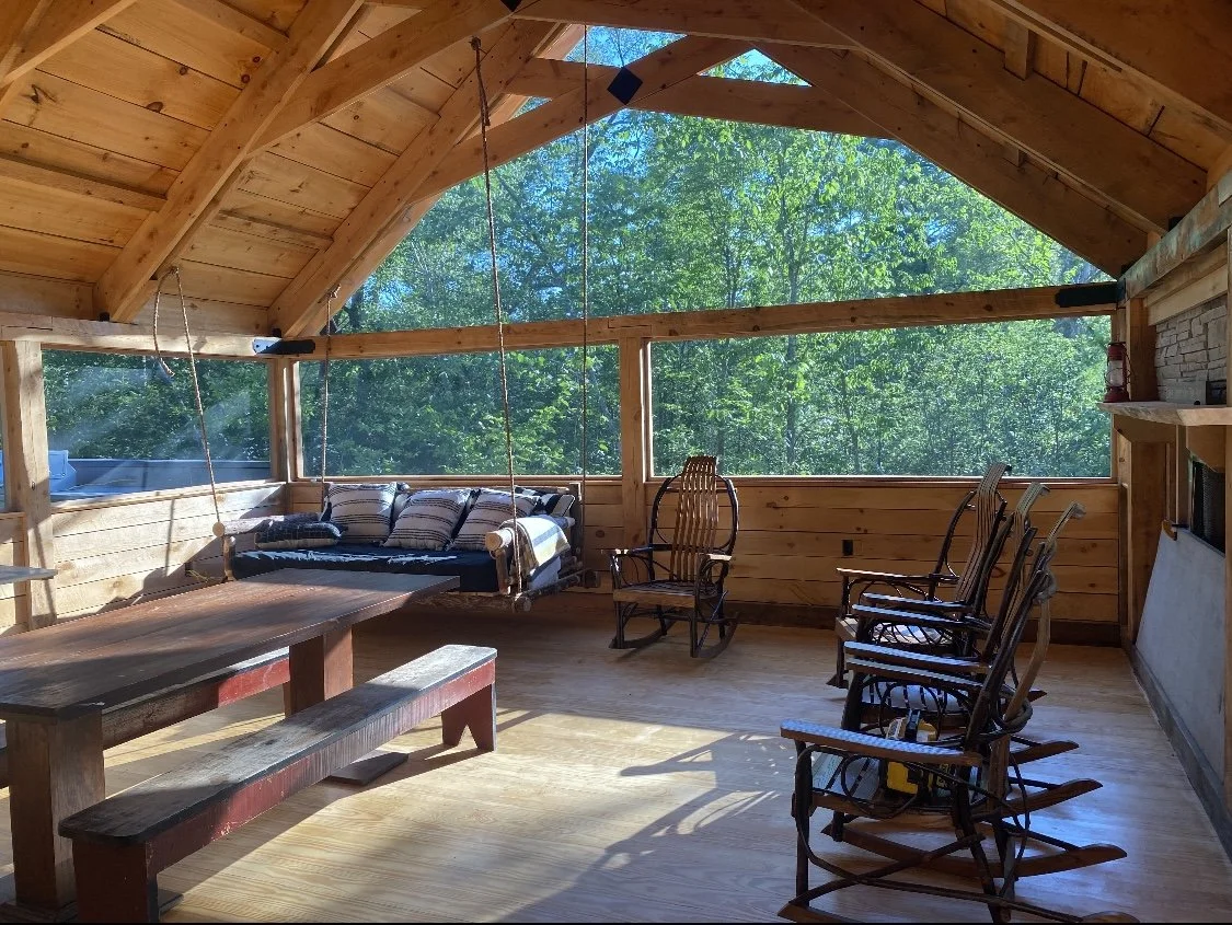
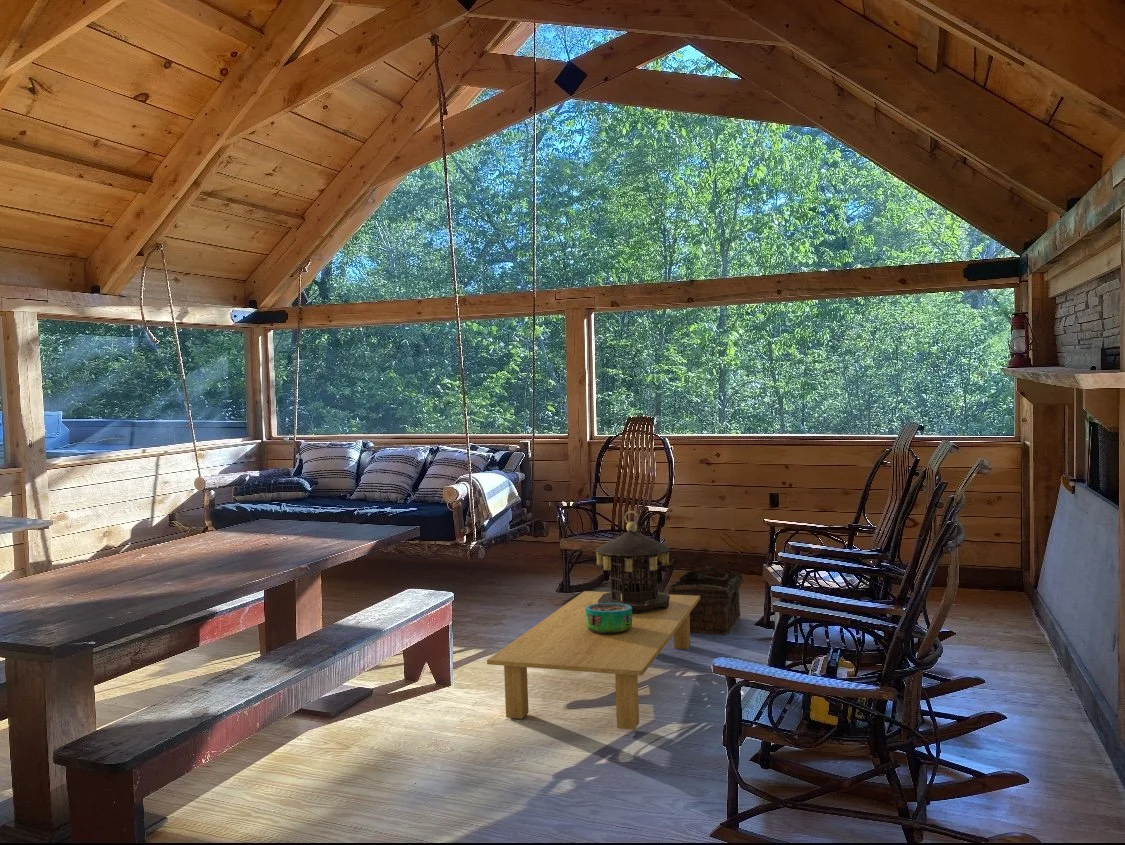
+ decorative bowl (608, 617)
+ lantern (633, 557)
+ basket (710, 597)
+ coffee table (608, 650)
